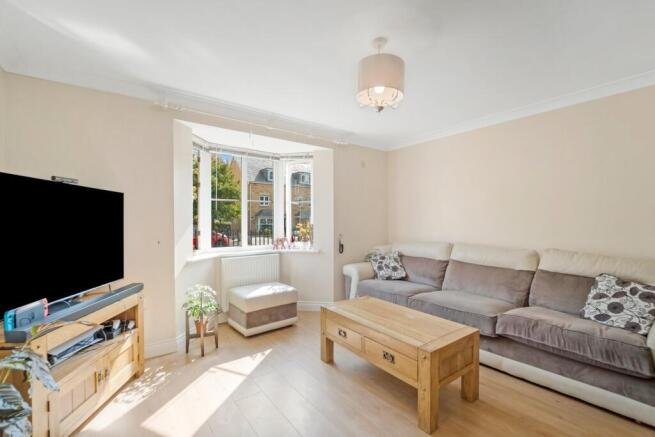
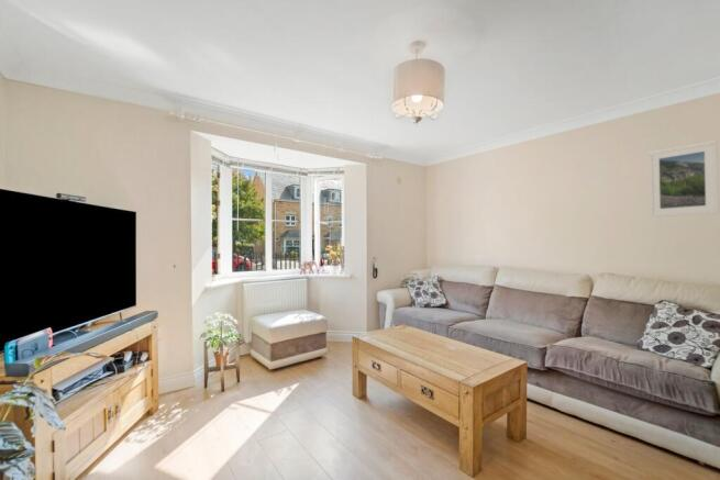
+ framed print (682, 180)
